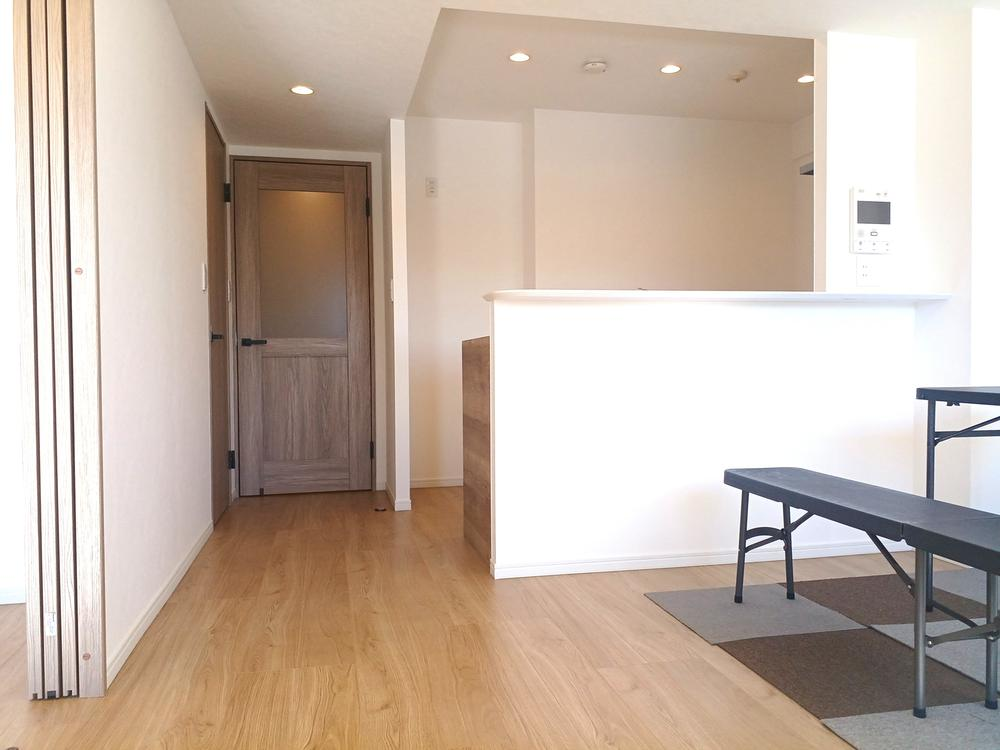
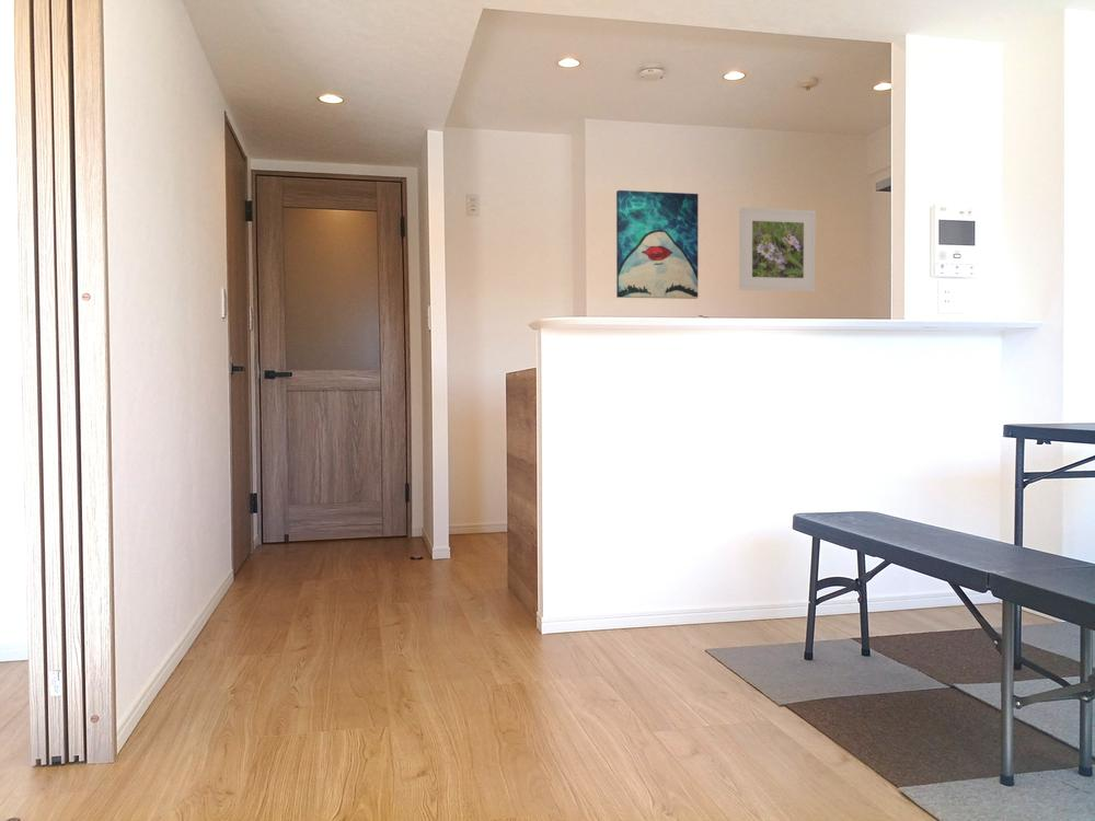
+ wall art (657, 245)
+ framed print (777, 250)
